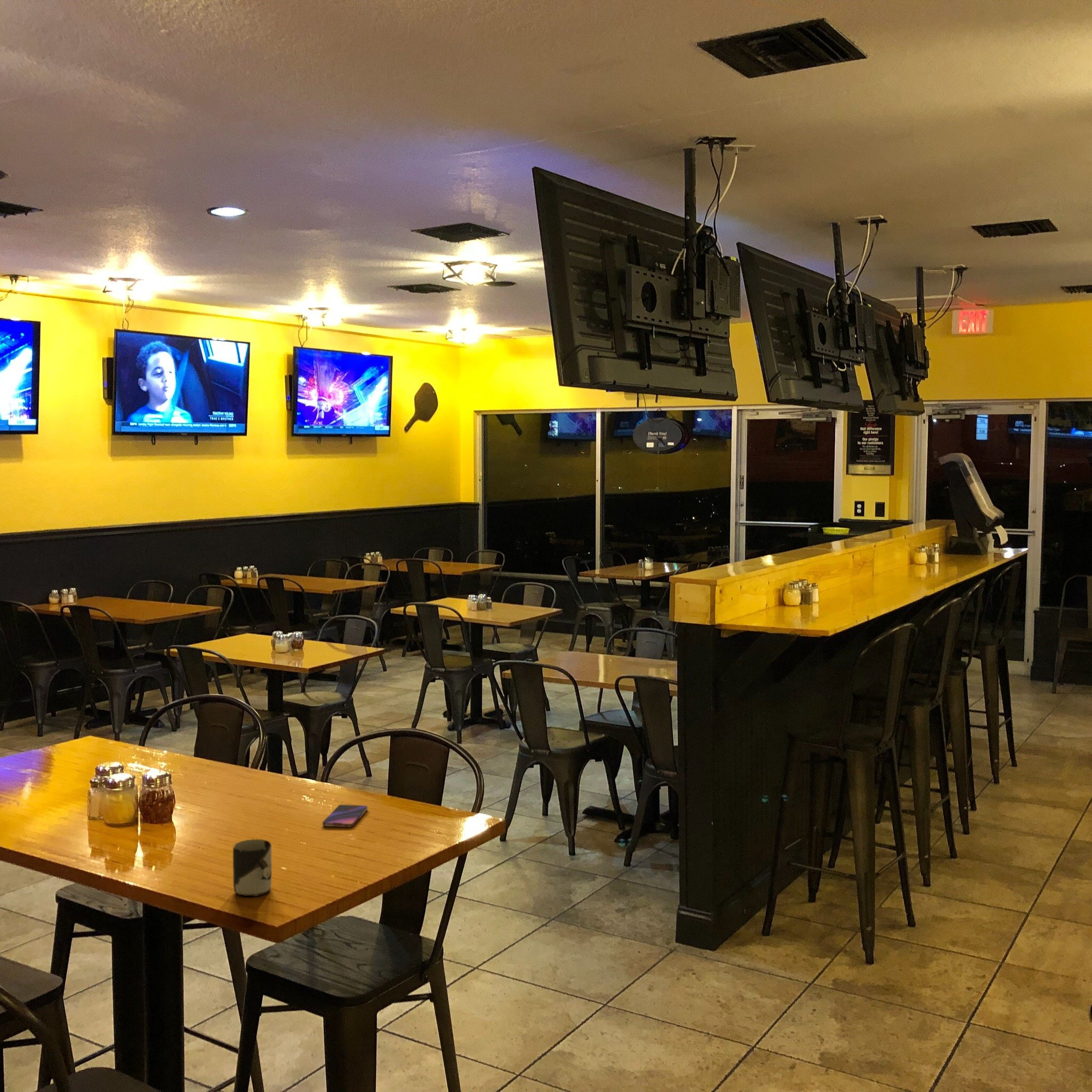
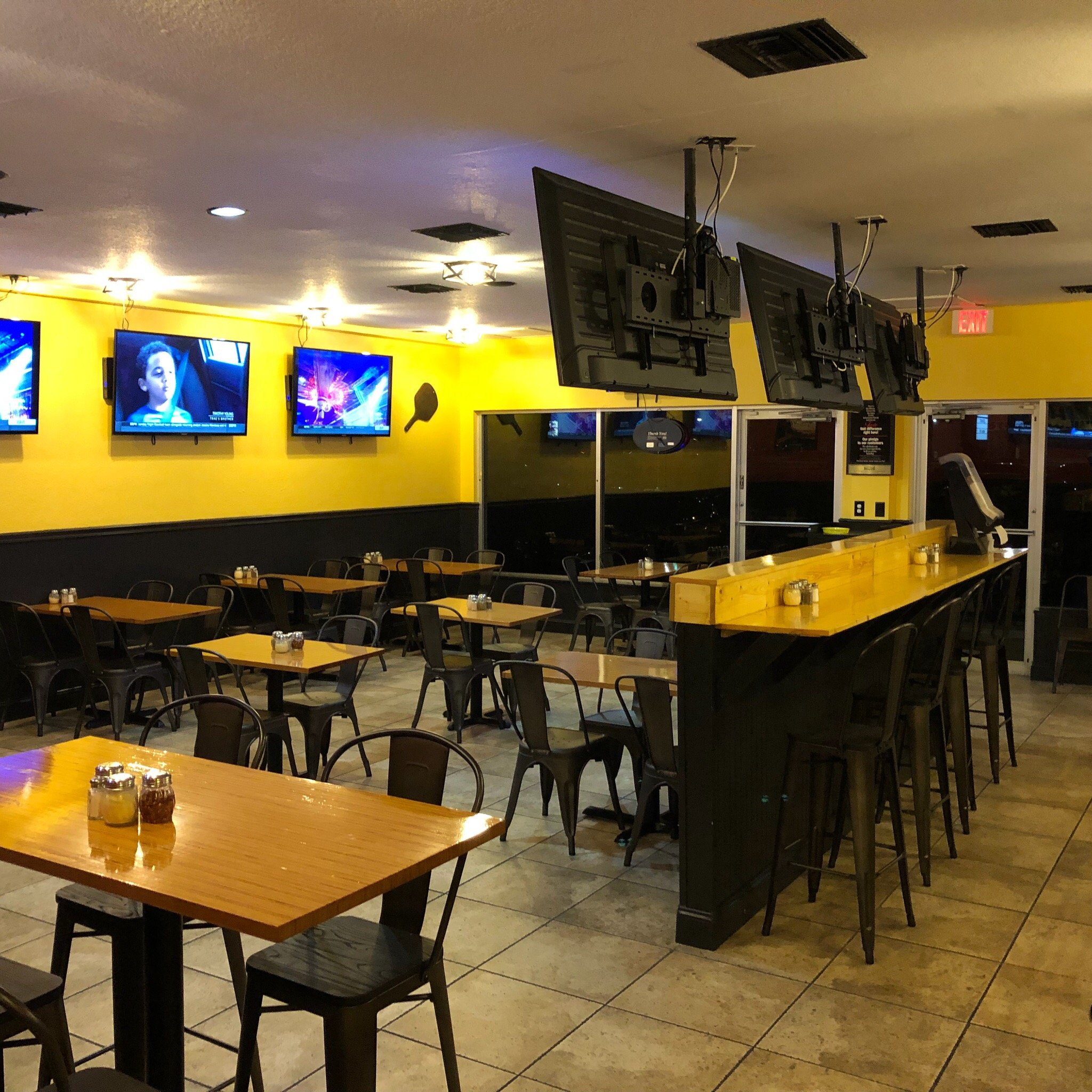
- smartphone (346, 815)
- cup (255, 869)
